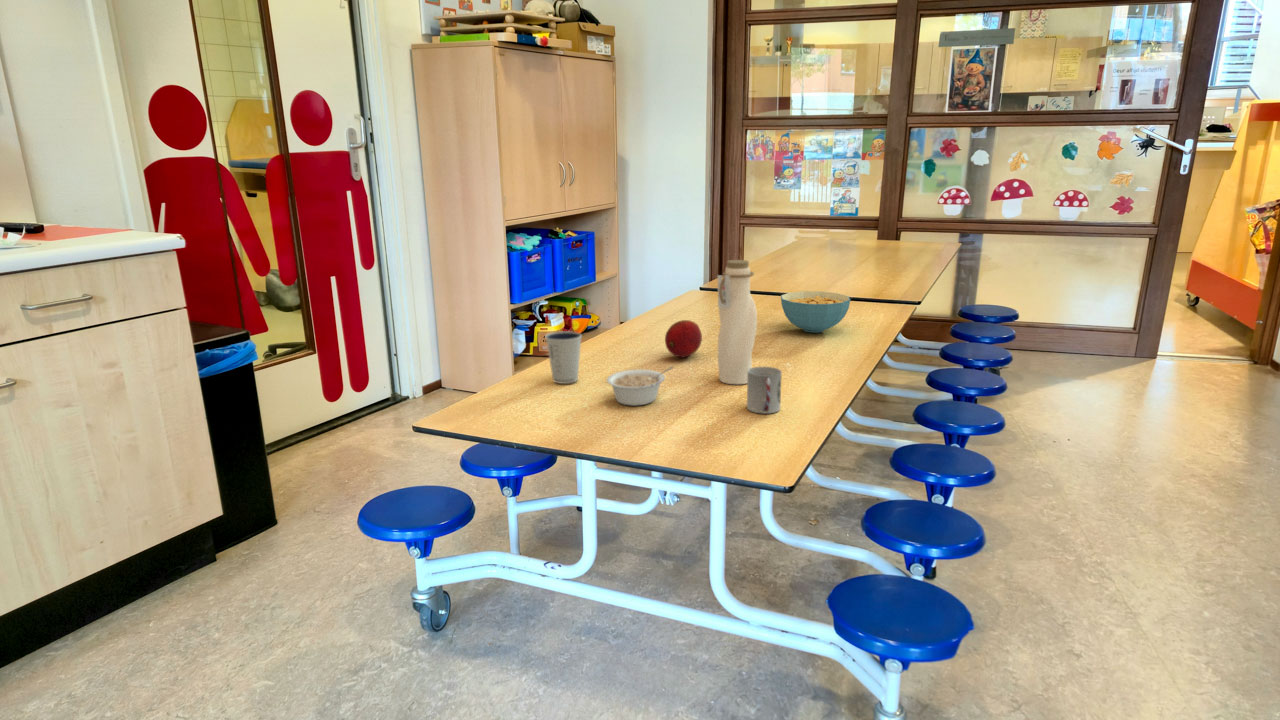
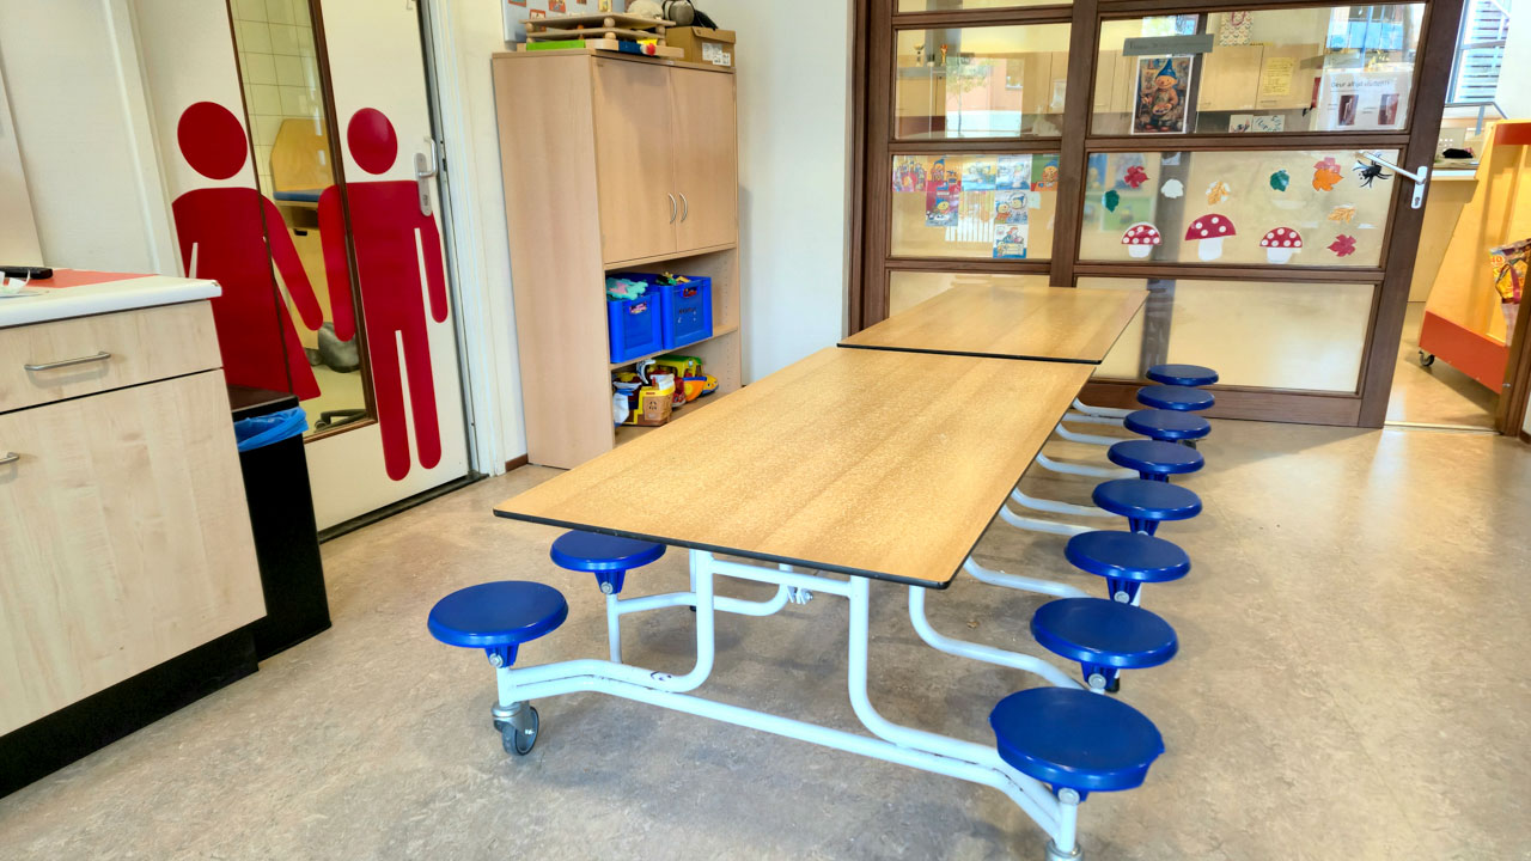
- fruit (684, 338)
- water bottle (735, 322)
- legume (637, 385)
- cup (765, 392)
- dixie cup (564, 358)
- cereal bowl (814, 313)
